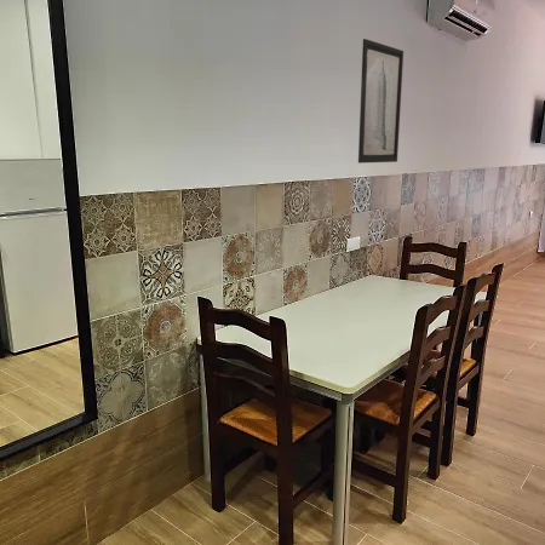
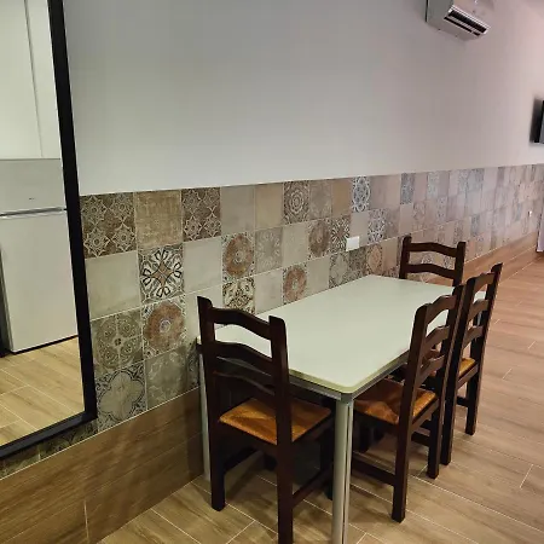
- wall art (382, 104)
